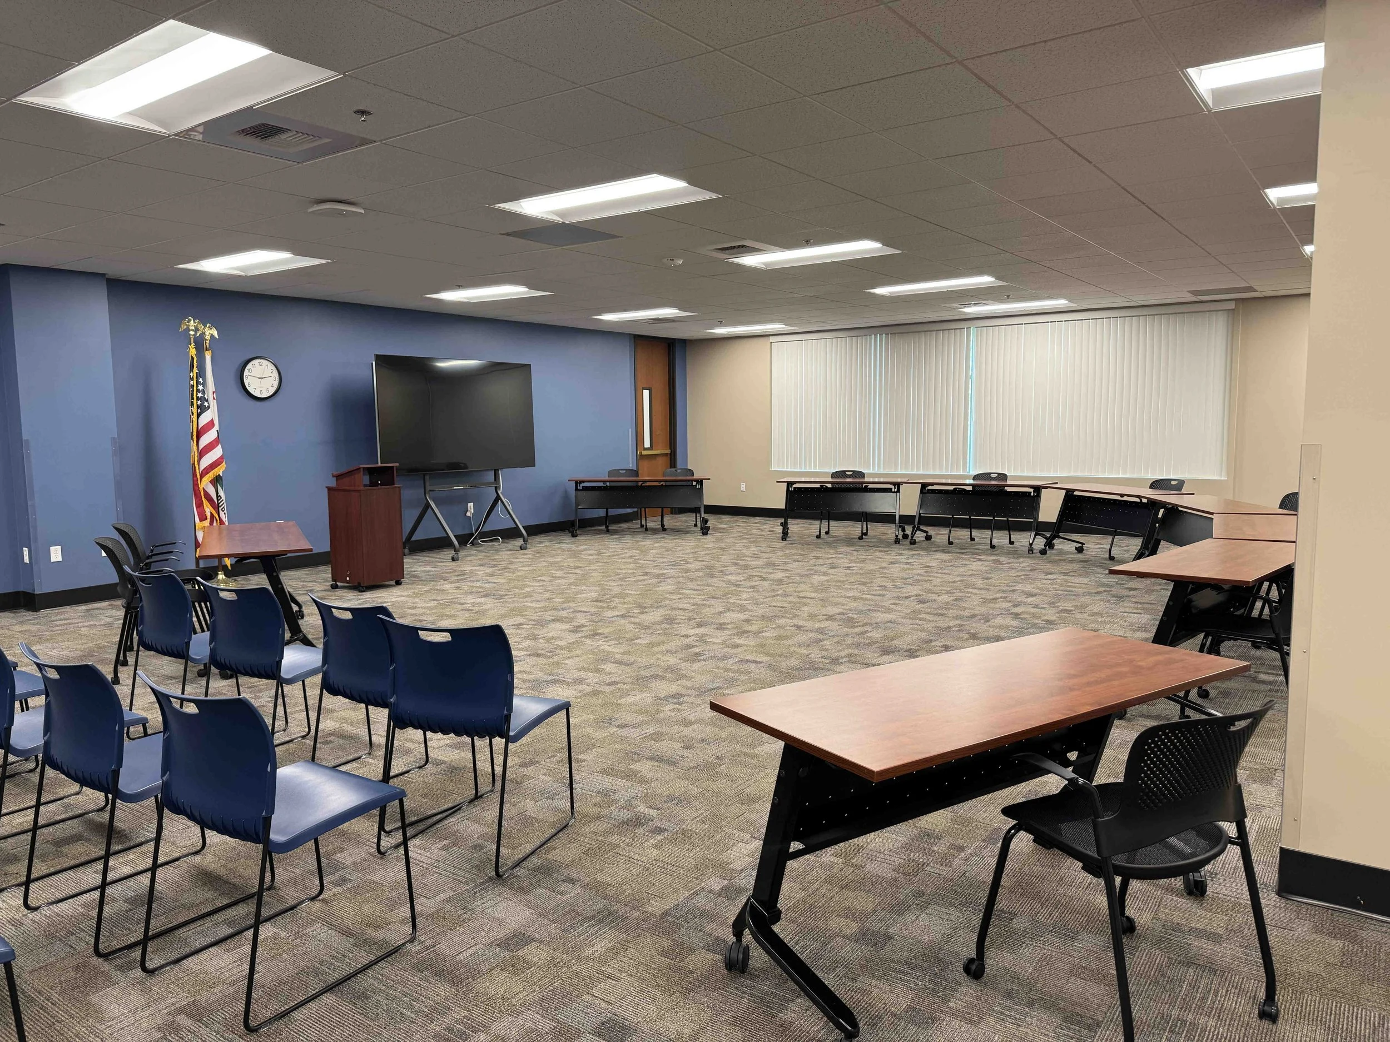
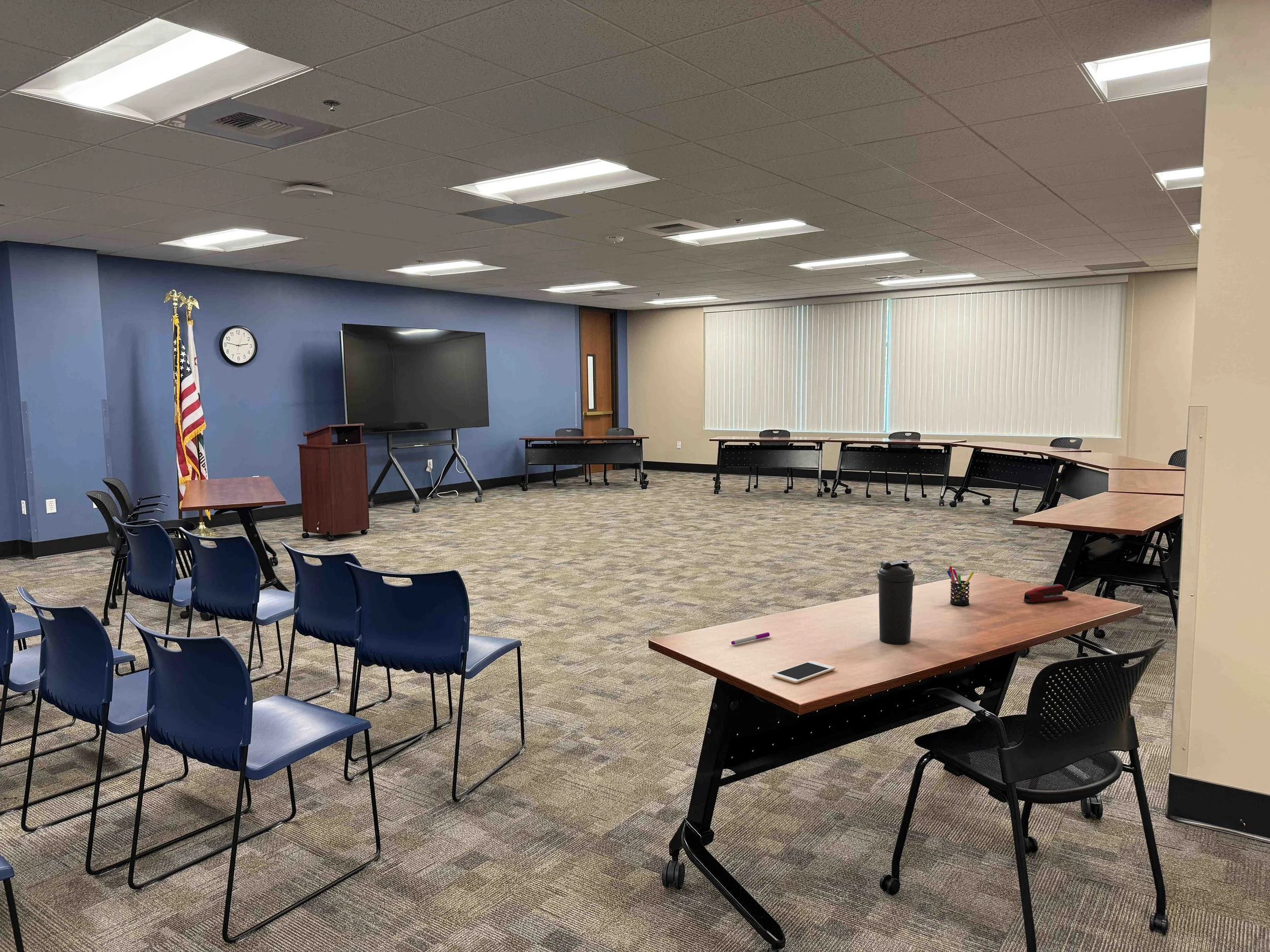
+ pen holder (959, 585)
+ pen (750, 638)
+ stapler (1045, 593)
+ cell phone (804, 671)
+ water bottle (895, 601)
